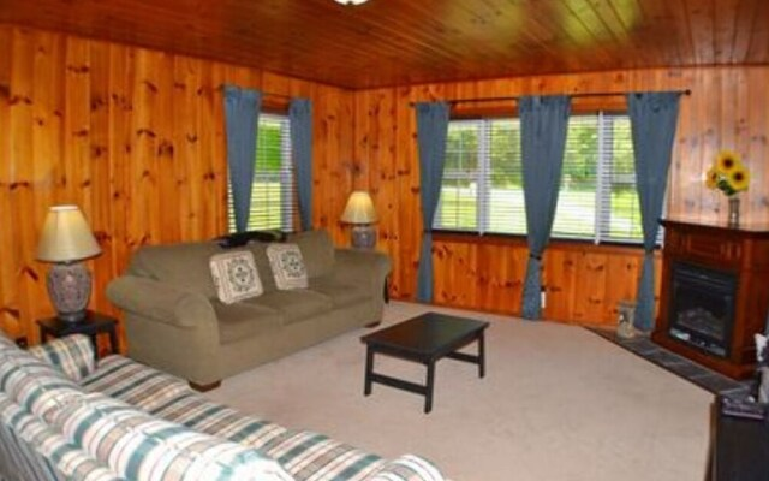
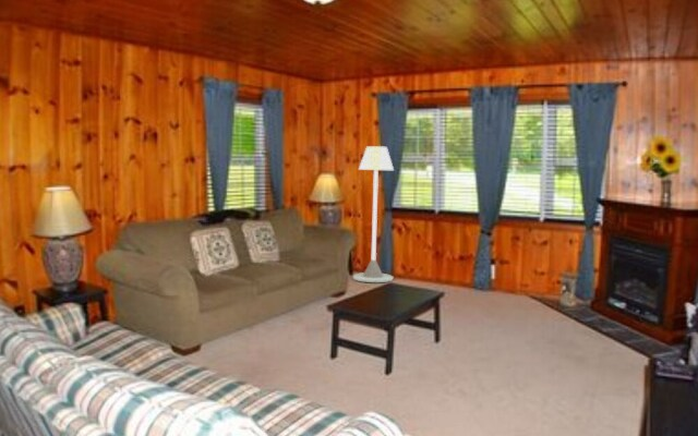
+ floor lamp (374, 213)
